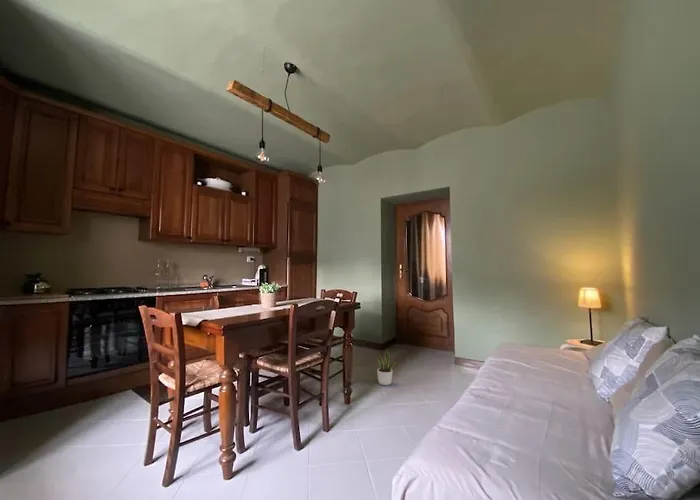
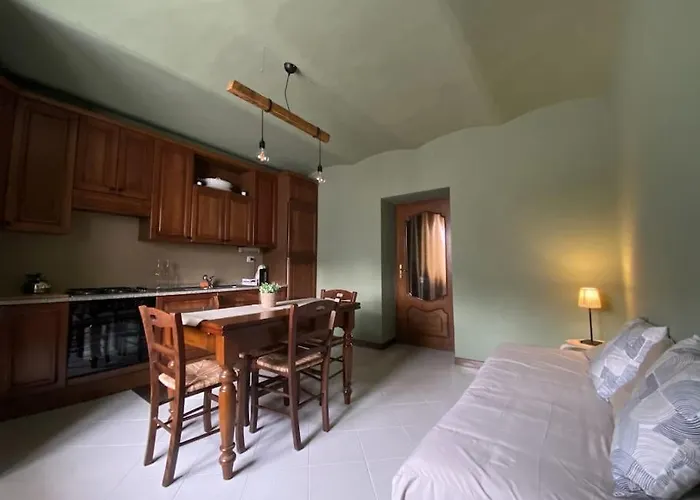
- potted plant (384, 365)
